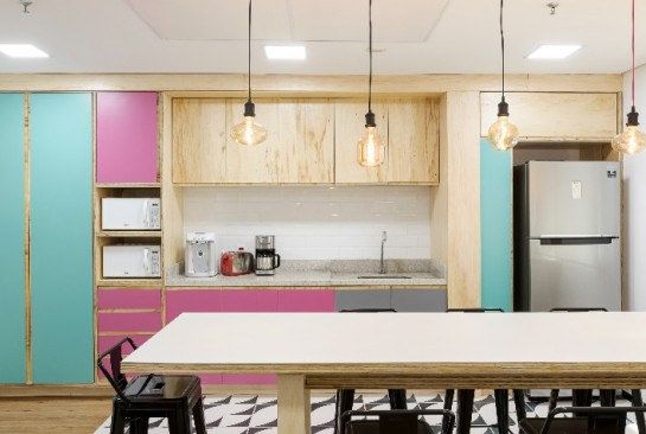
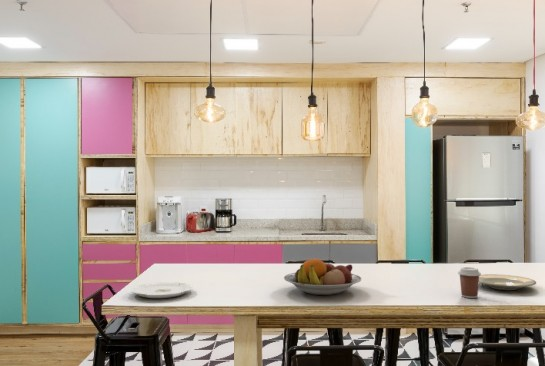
+ coffee cup (469, 282)
+ plate (162, 290)
+ plate (503, 283)
+ fruit bowl (322, 274)
